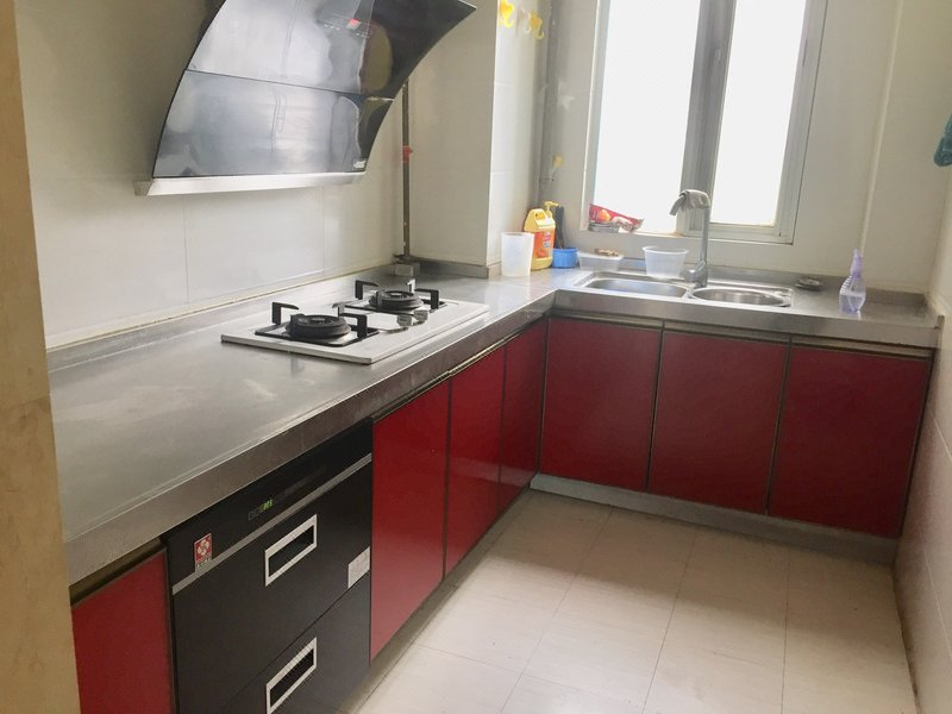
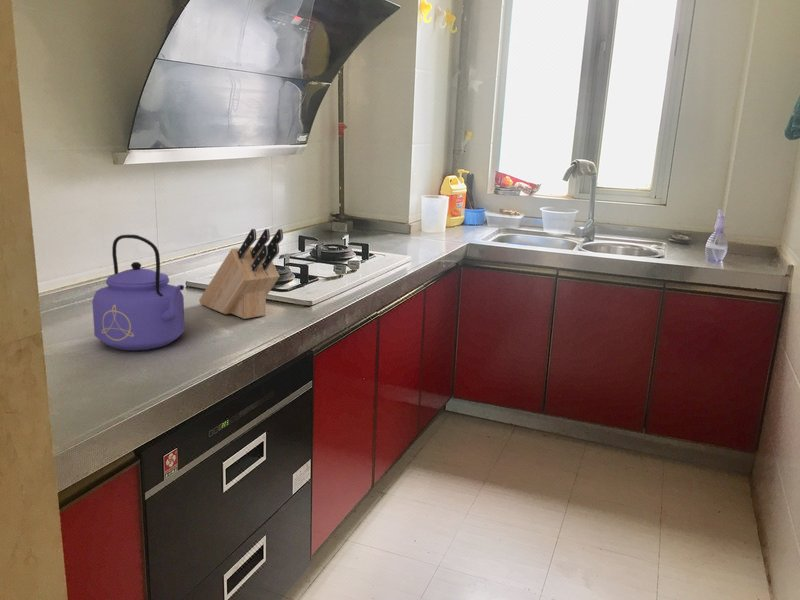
+ knife block (241, 268)
+ kettle (145, 291)
